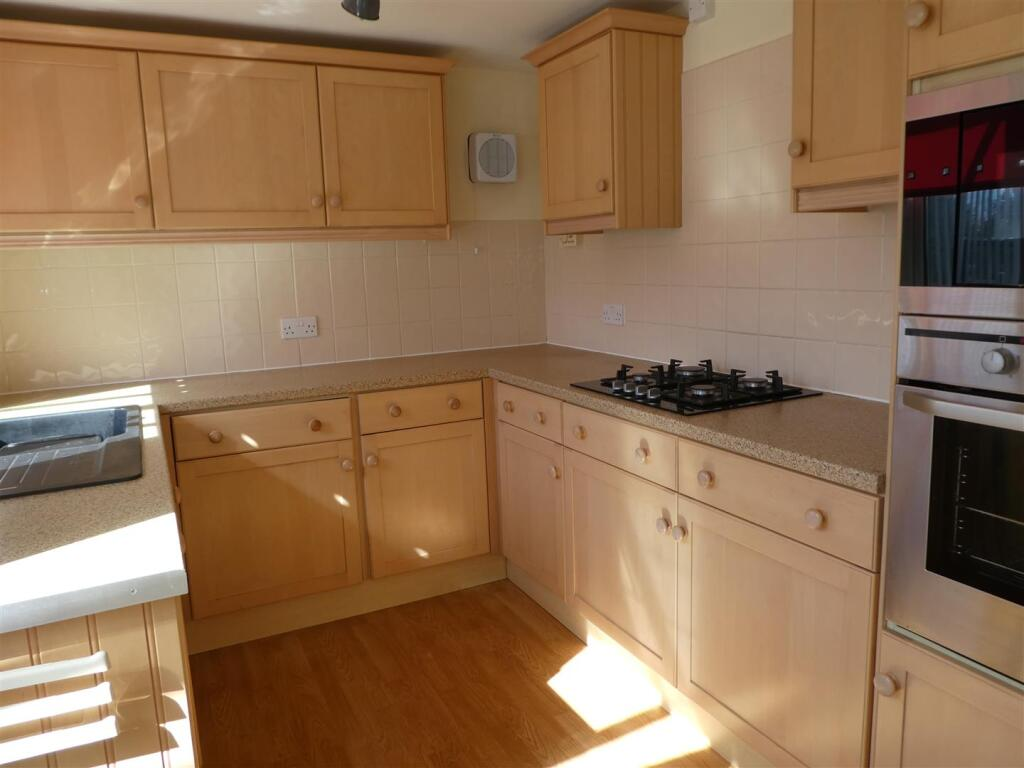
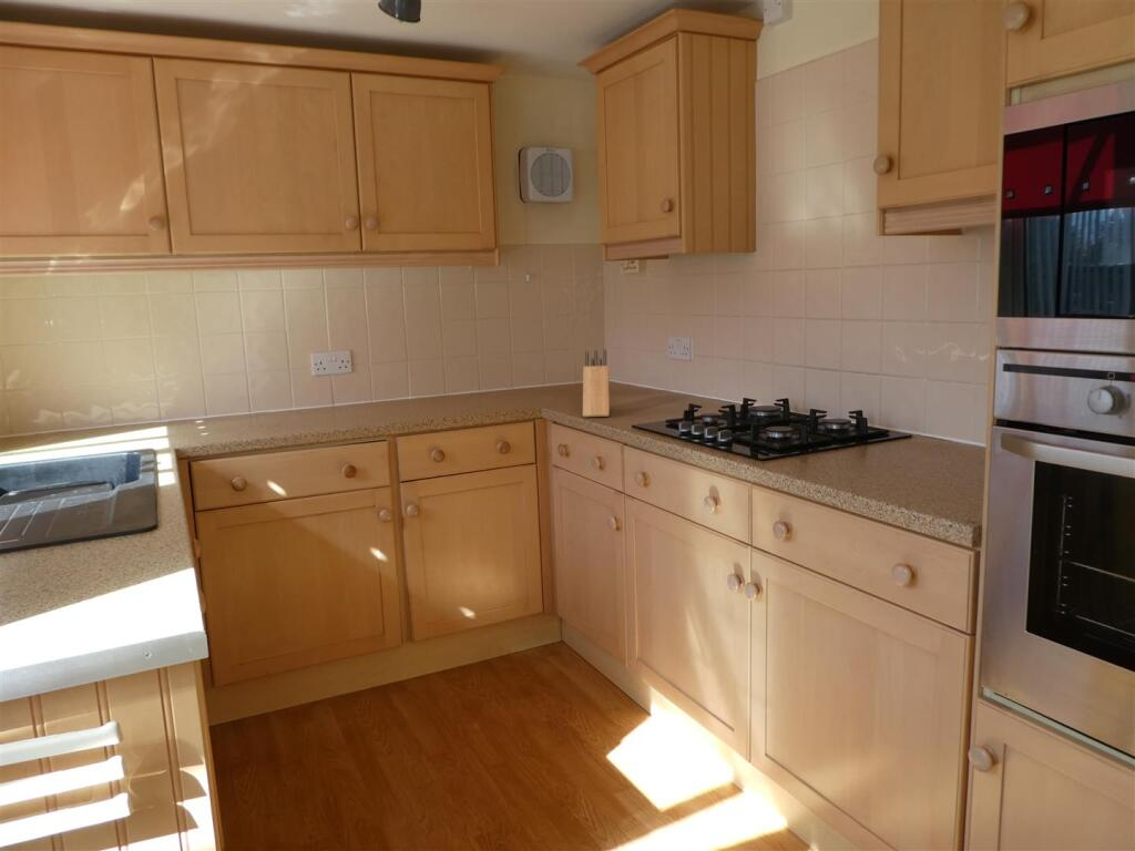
+ knife block (595, 381)
